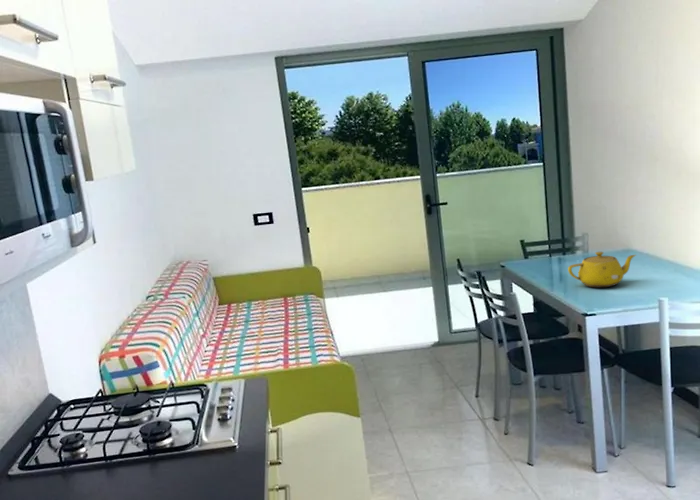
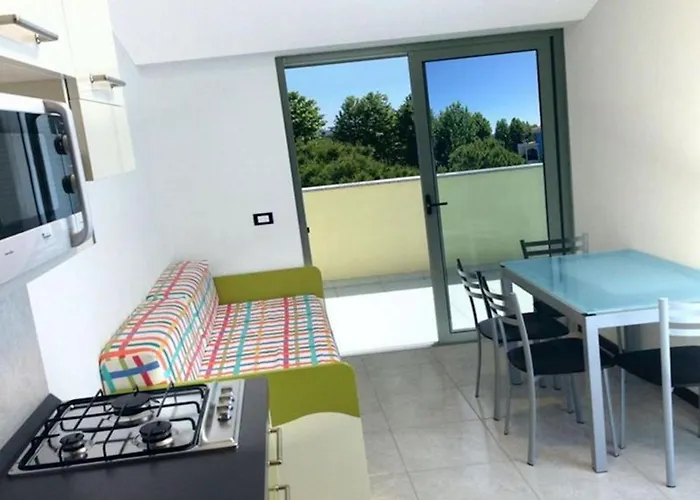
- teapot (602, 268)
